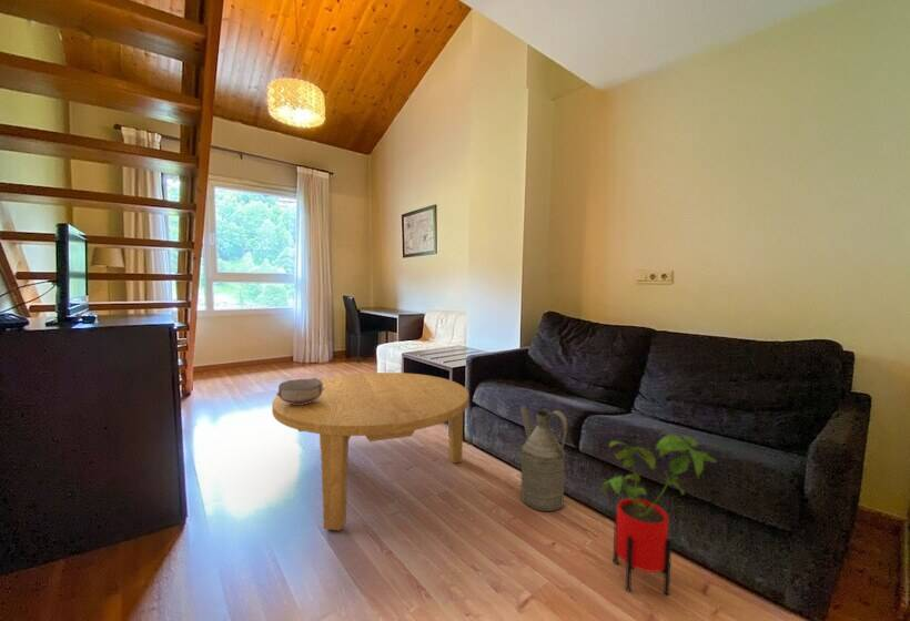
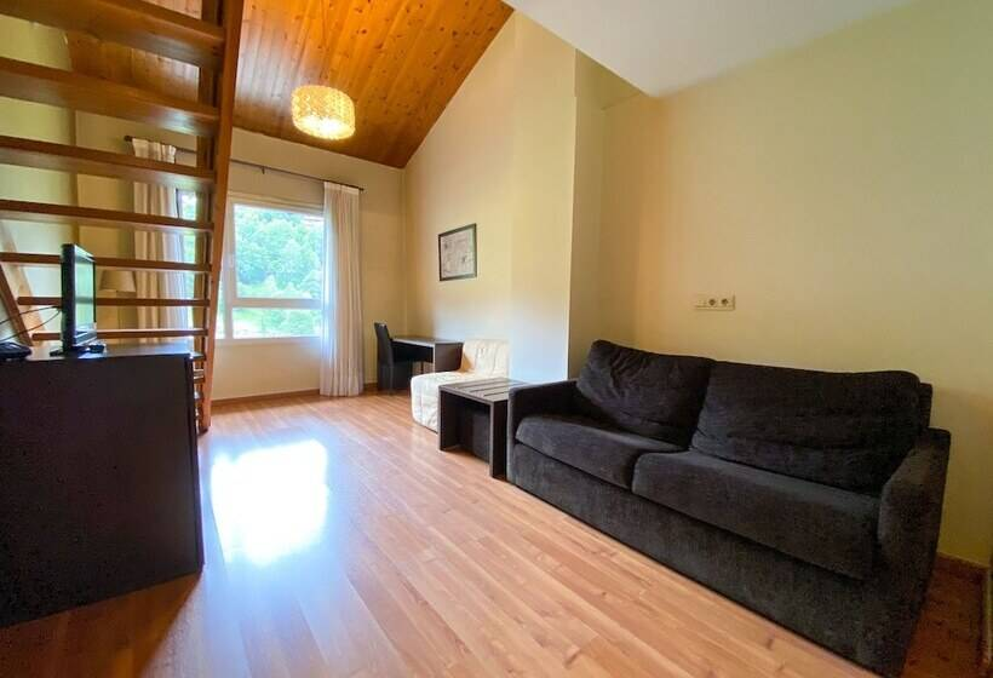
- watering can (539, 452)
- coffee table (375, 432)
- ceramic bowl (301, 391)
- house plant (647, 506)
